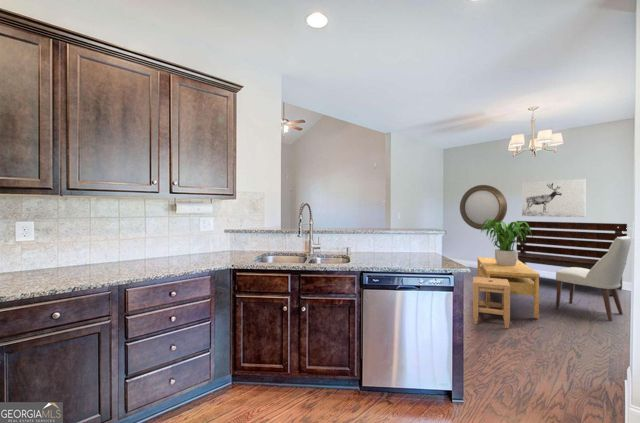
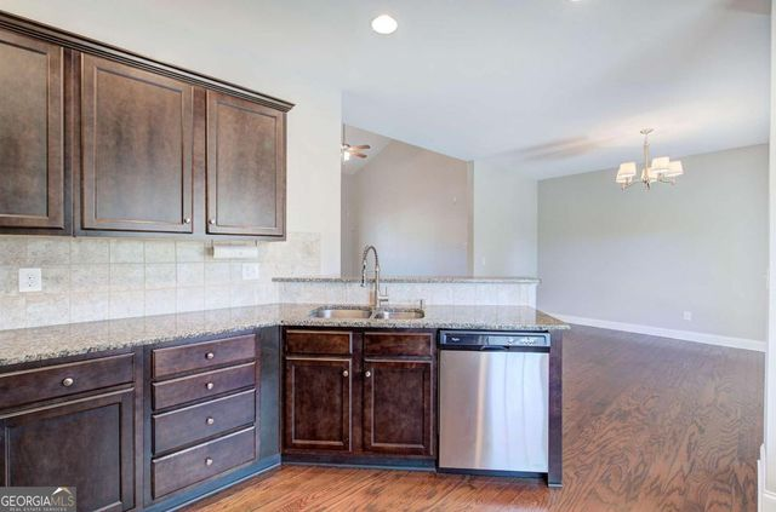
- wall art (552, 198)
- home mirror (481, 207)
- chair (593, 273)
- bench (560, 253)
- stool (490, 302)
- coffee table (503, 278)
- potted plant (505, 242)
